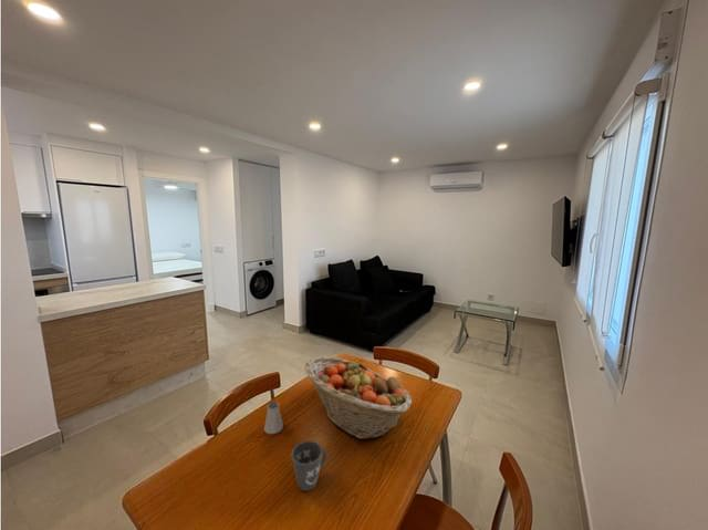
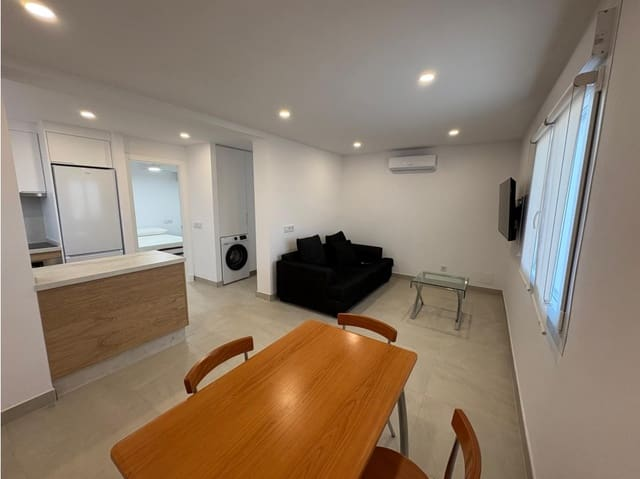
- mug (311, 465)
- fruit basket (355, 388)
- saltshaker (273, 415)
